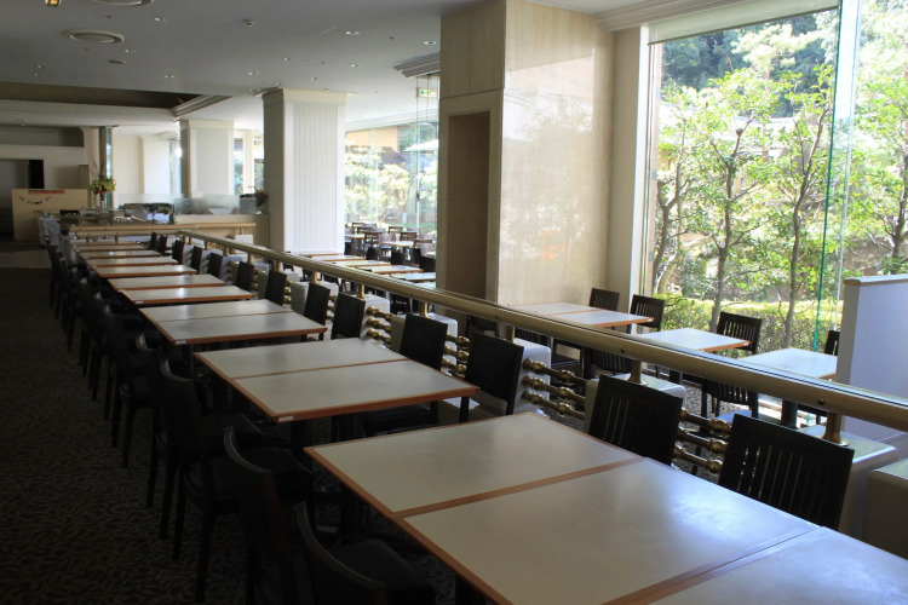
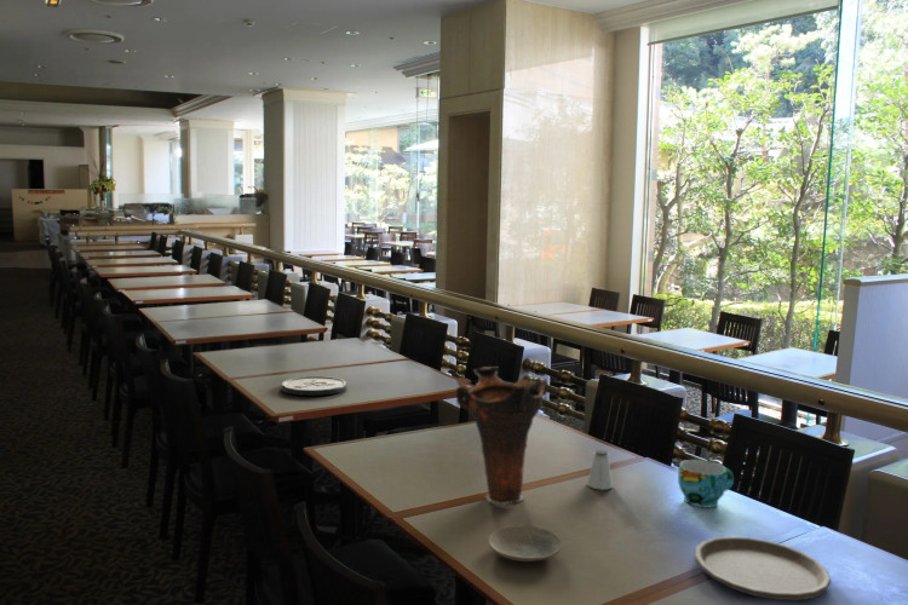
+ cup (703, 483)
+ vase (501, 434)
+ saltshaker (600, 468)
+ plate (524, 546)
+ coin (314, 385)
+ plate (759, 567)
